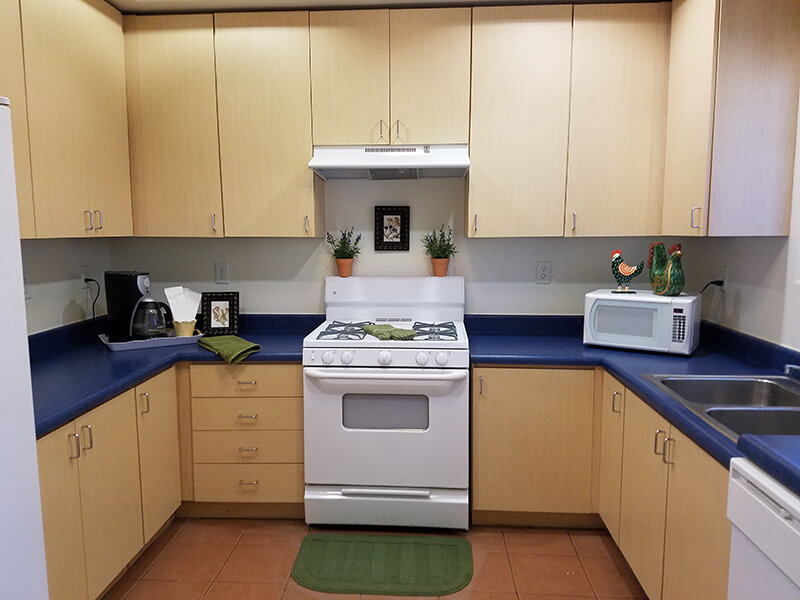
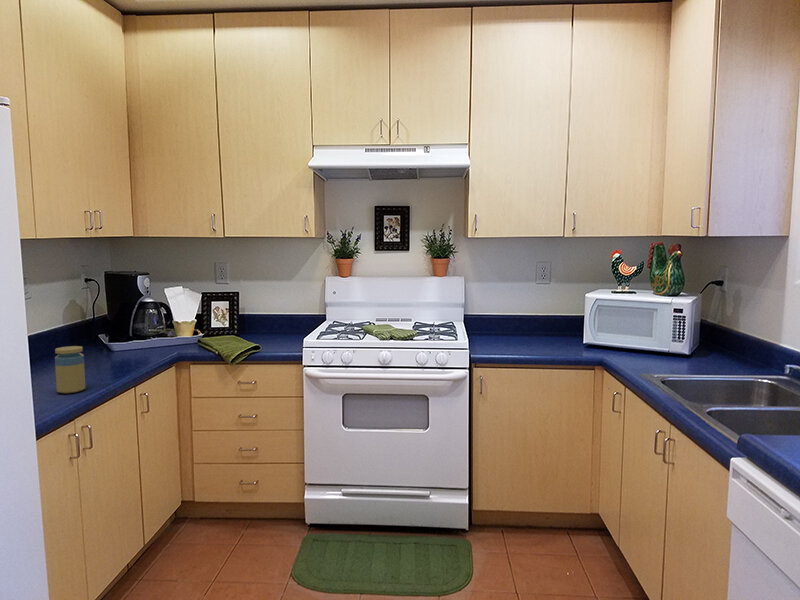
+ jar (70, 369)
